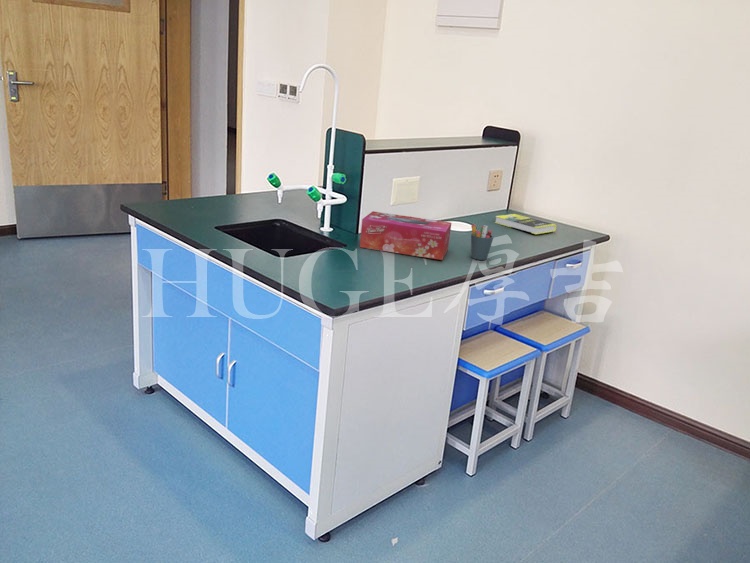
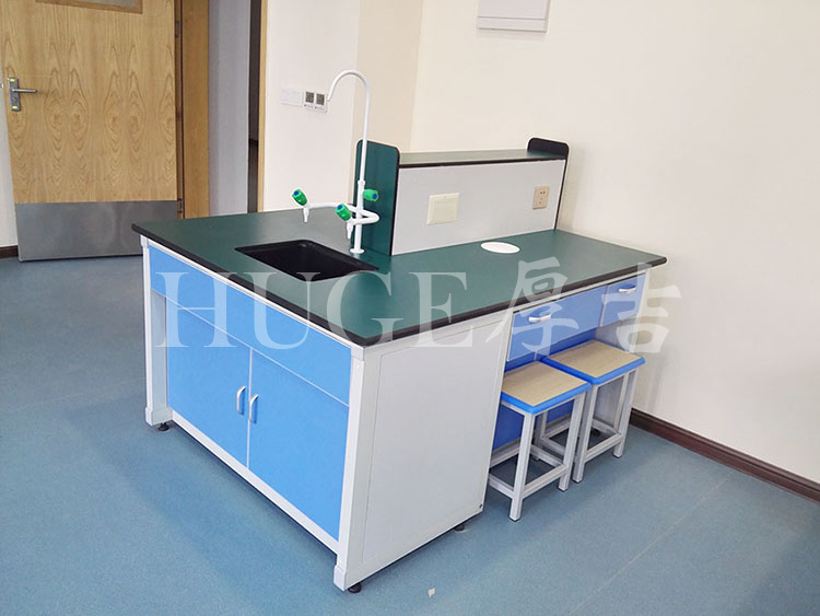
- book (525, 223)
- tissue box (406, 234)
- pen holder (481, 240)
